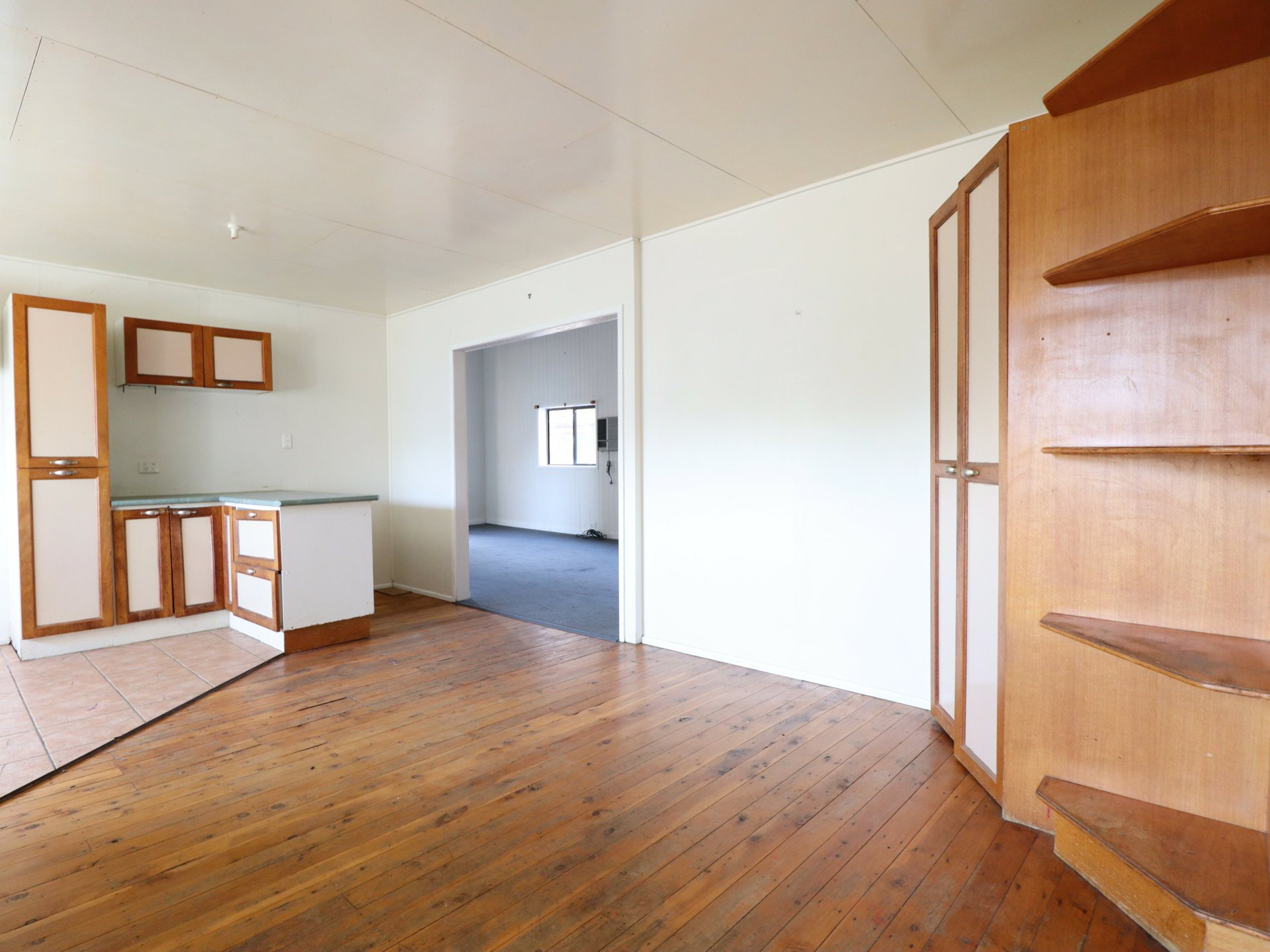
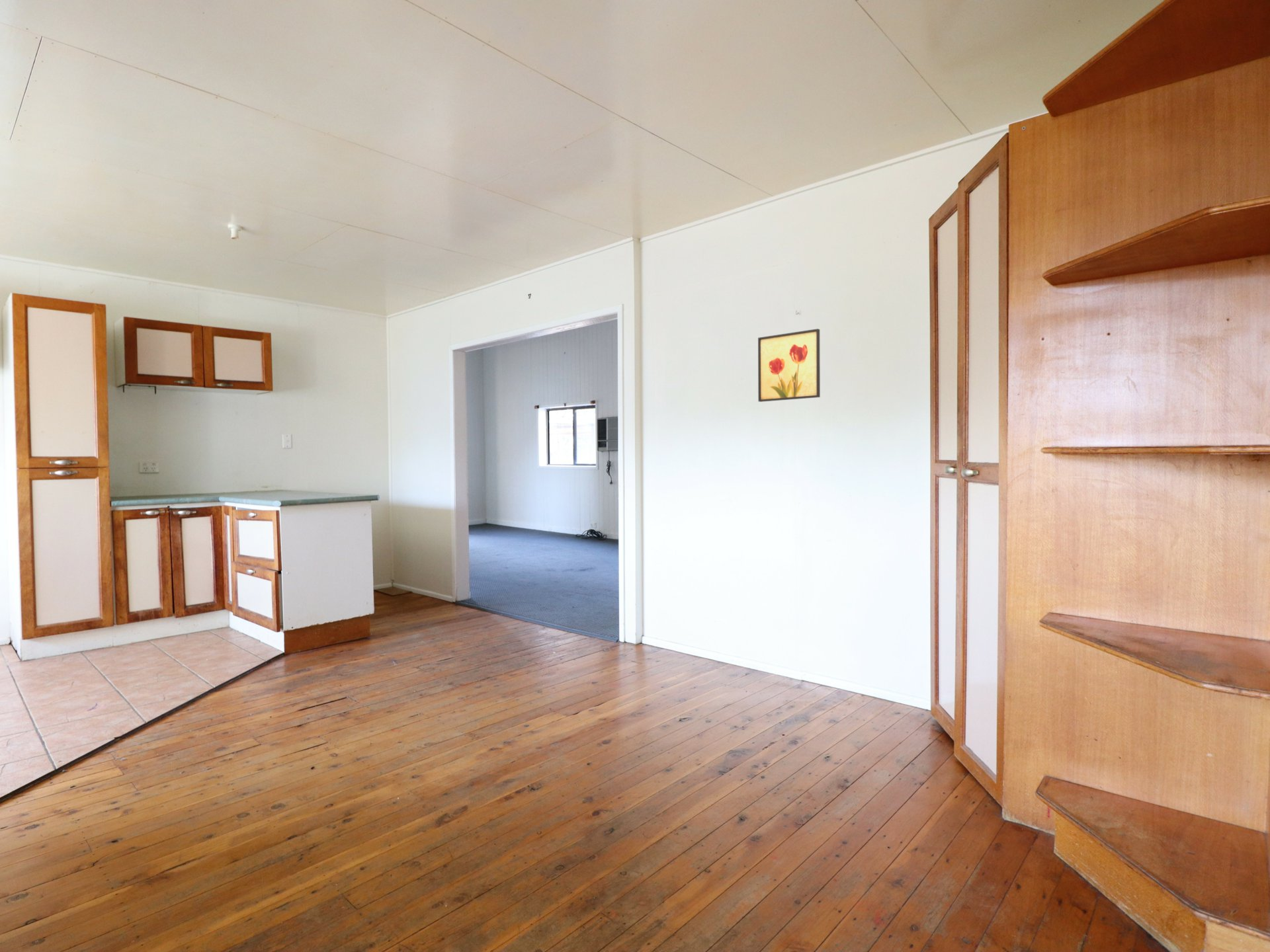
+ wall art (788, 366)
